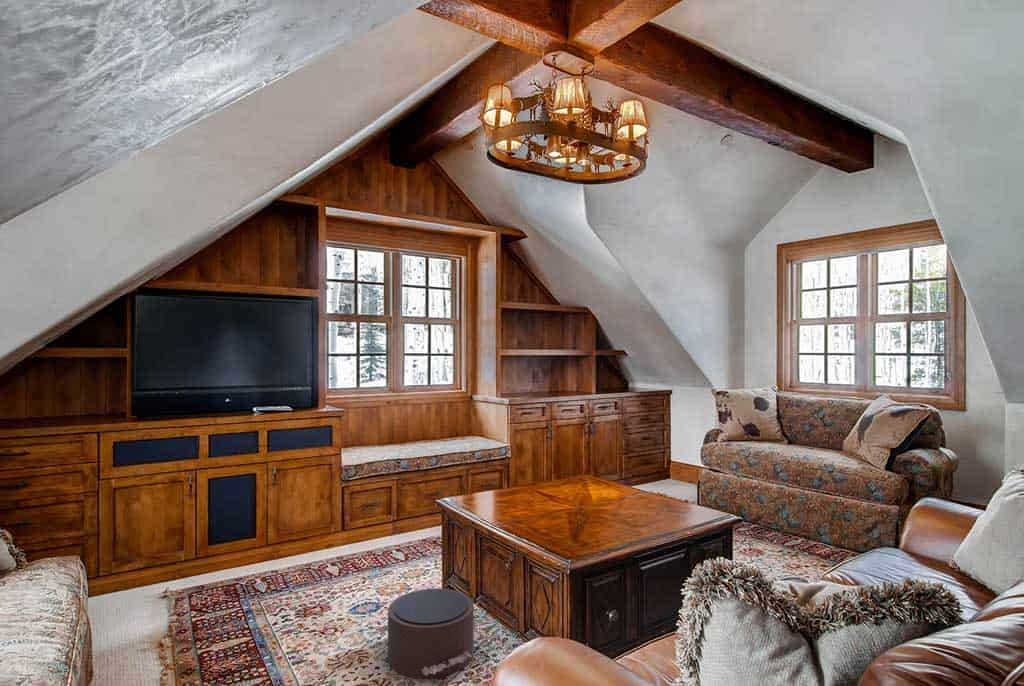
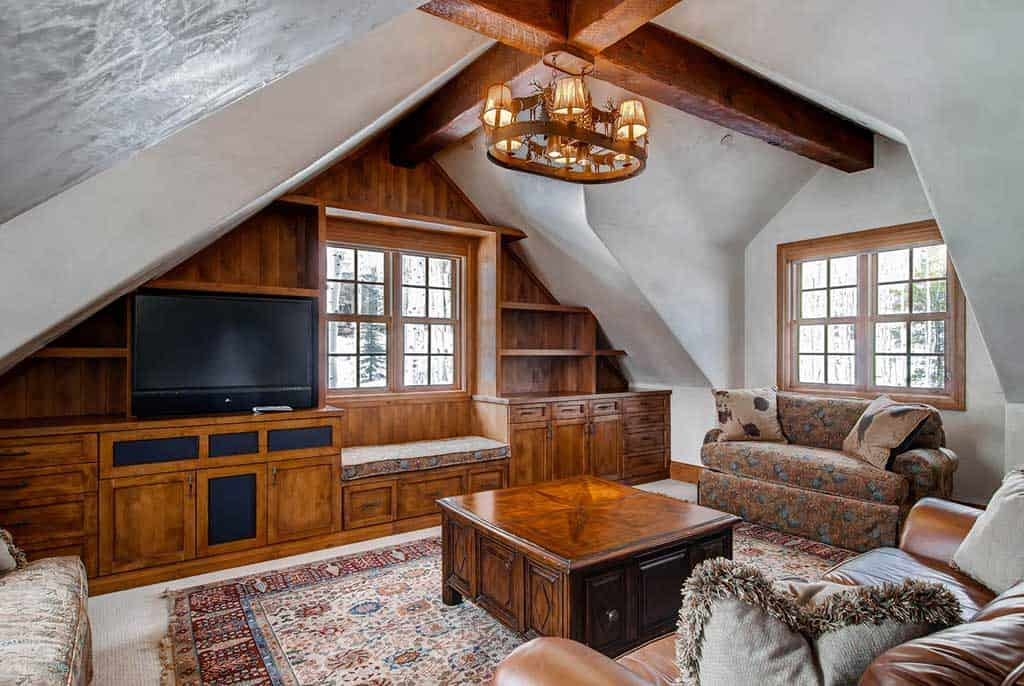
- pouf (424, 631)
